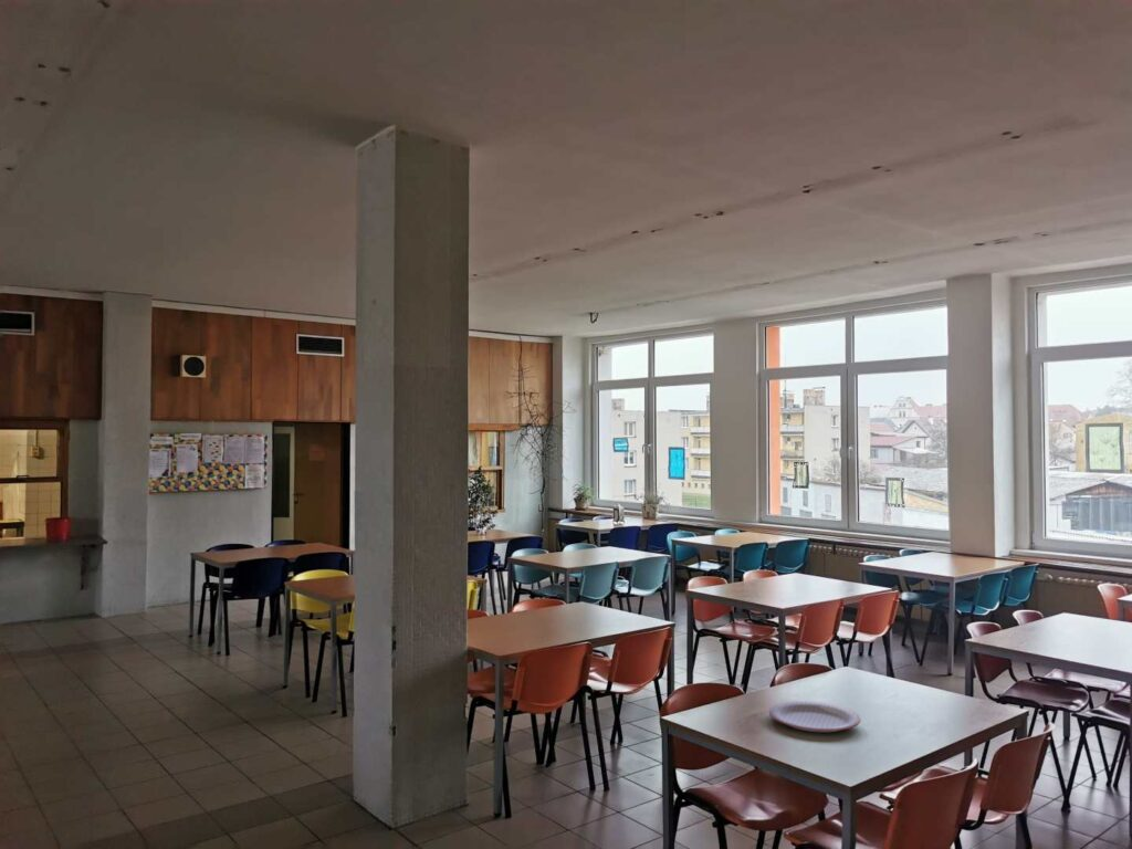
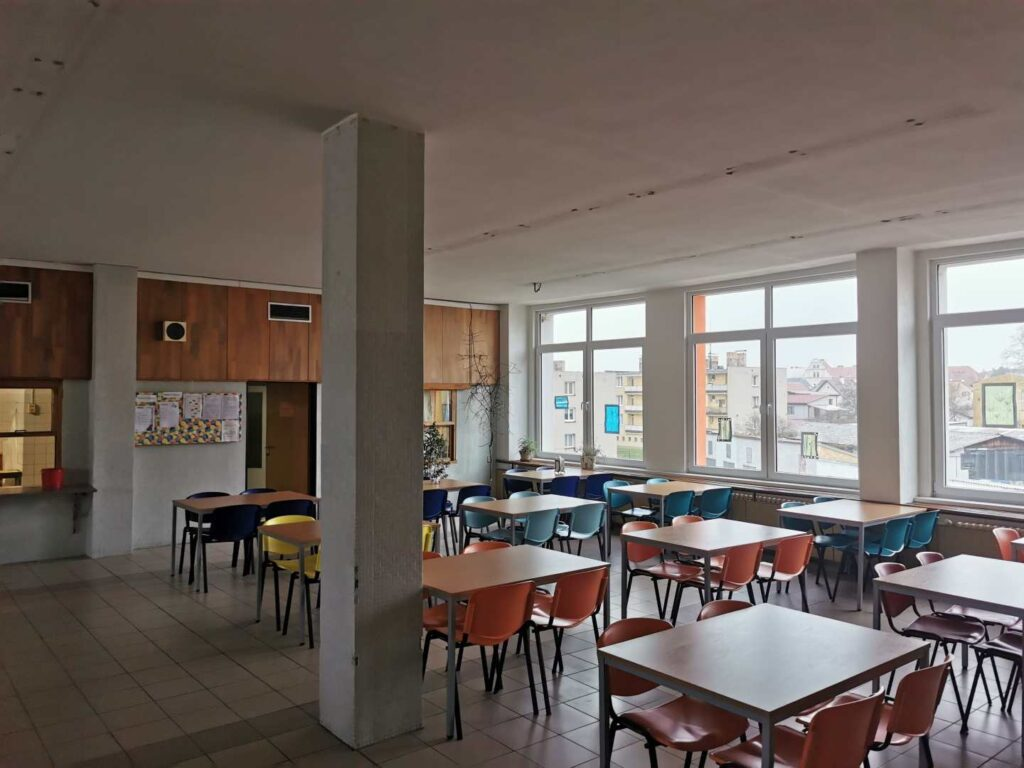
- plate (814, 717)
